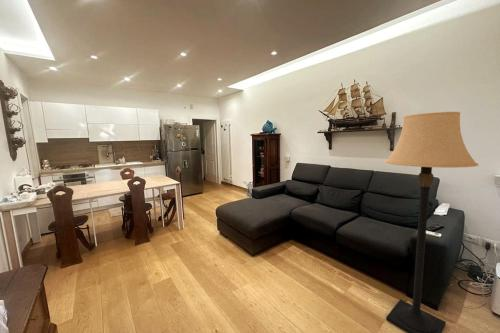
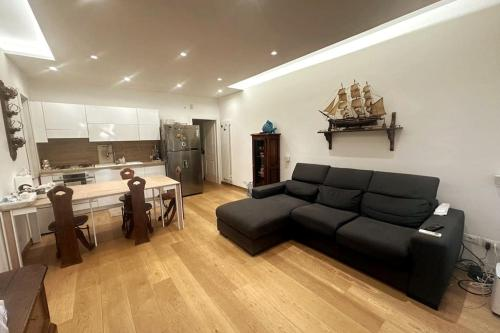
- lamp (422, 224)
